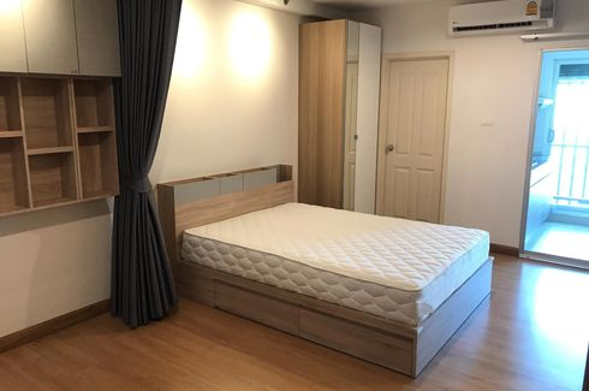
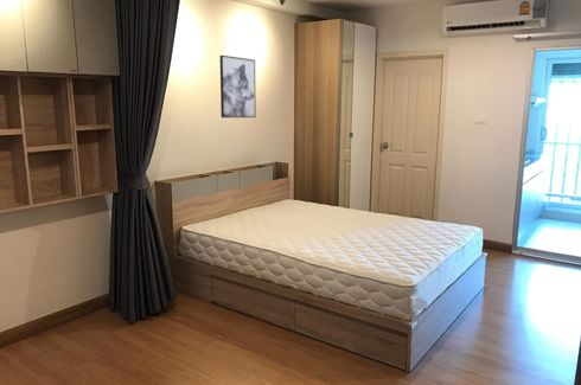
+ wall art (238, 88)
